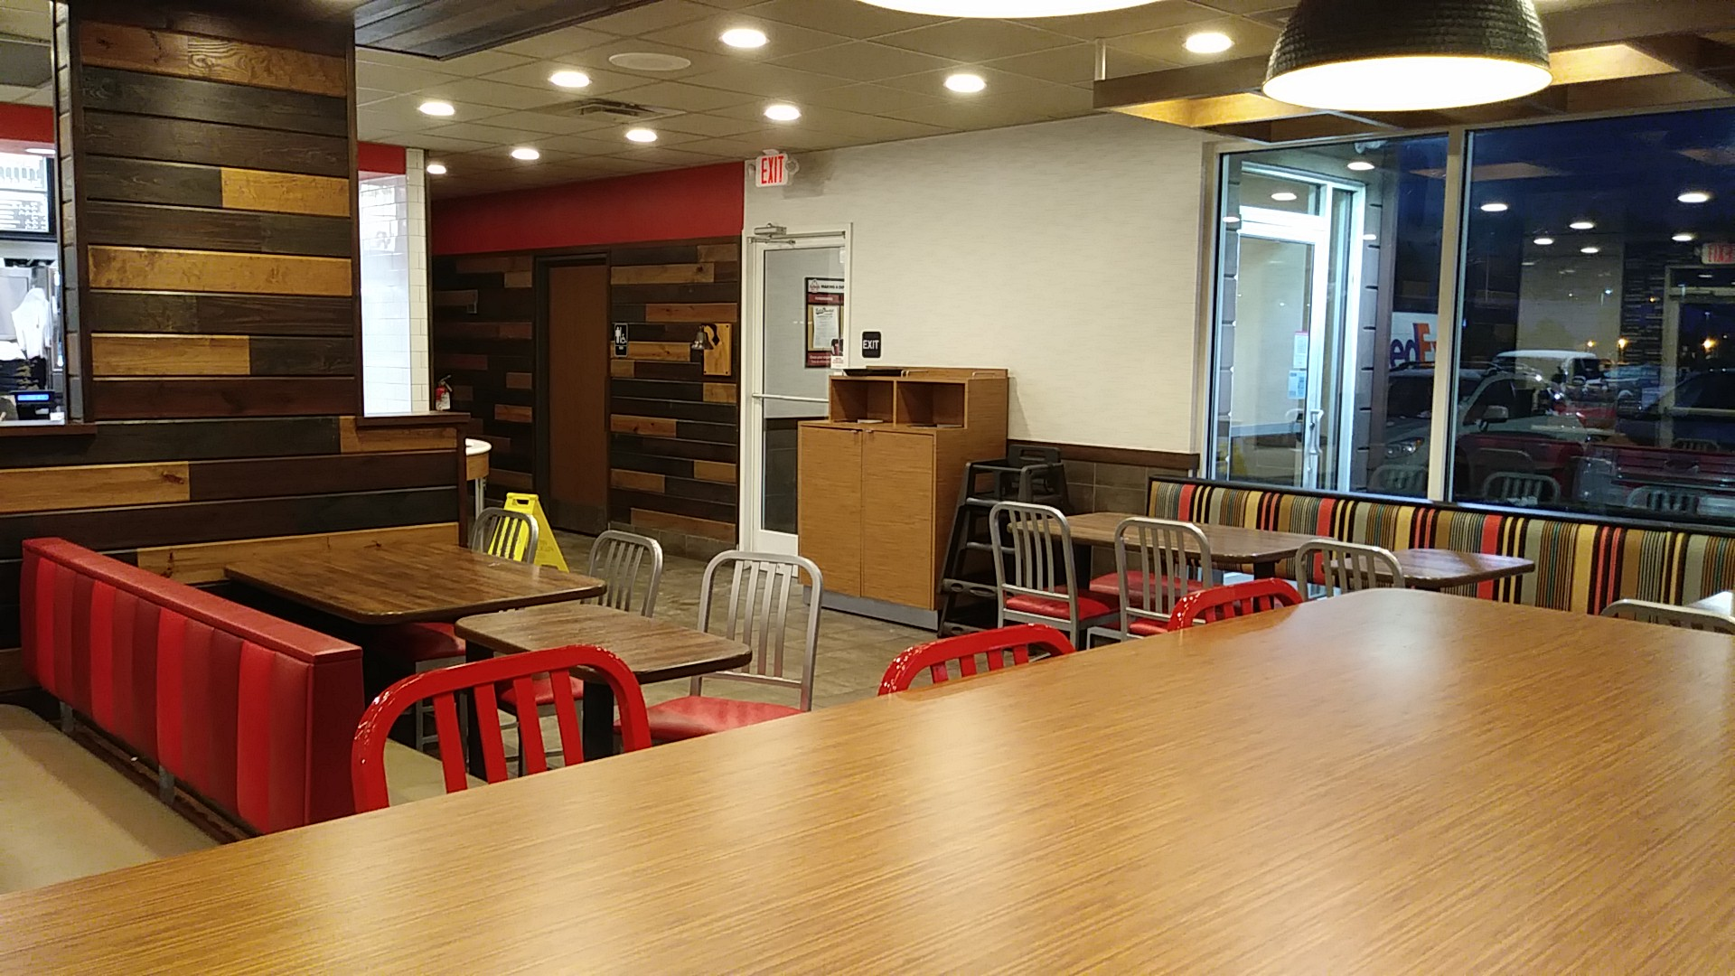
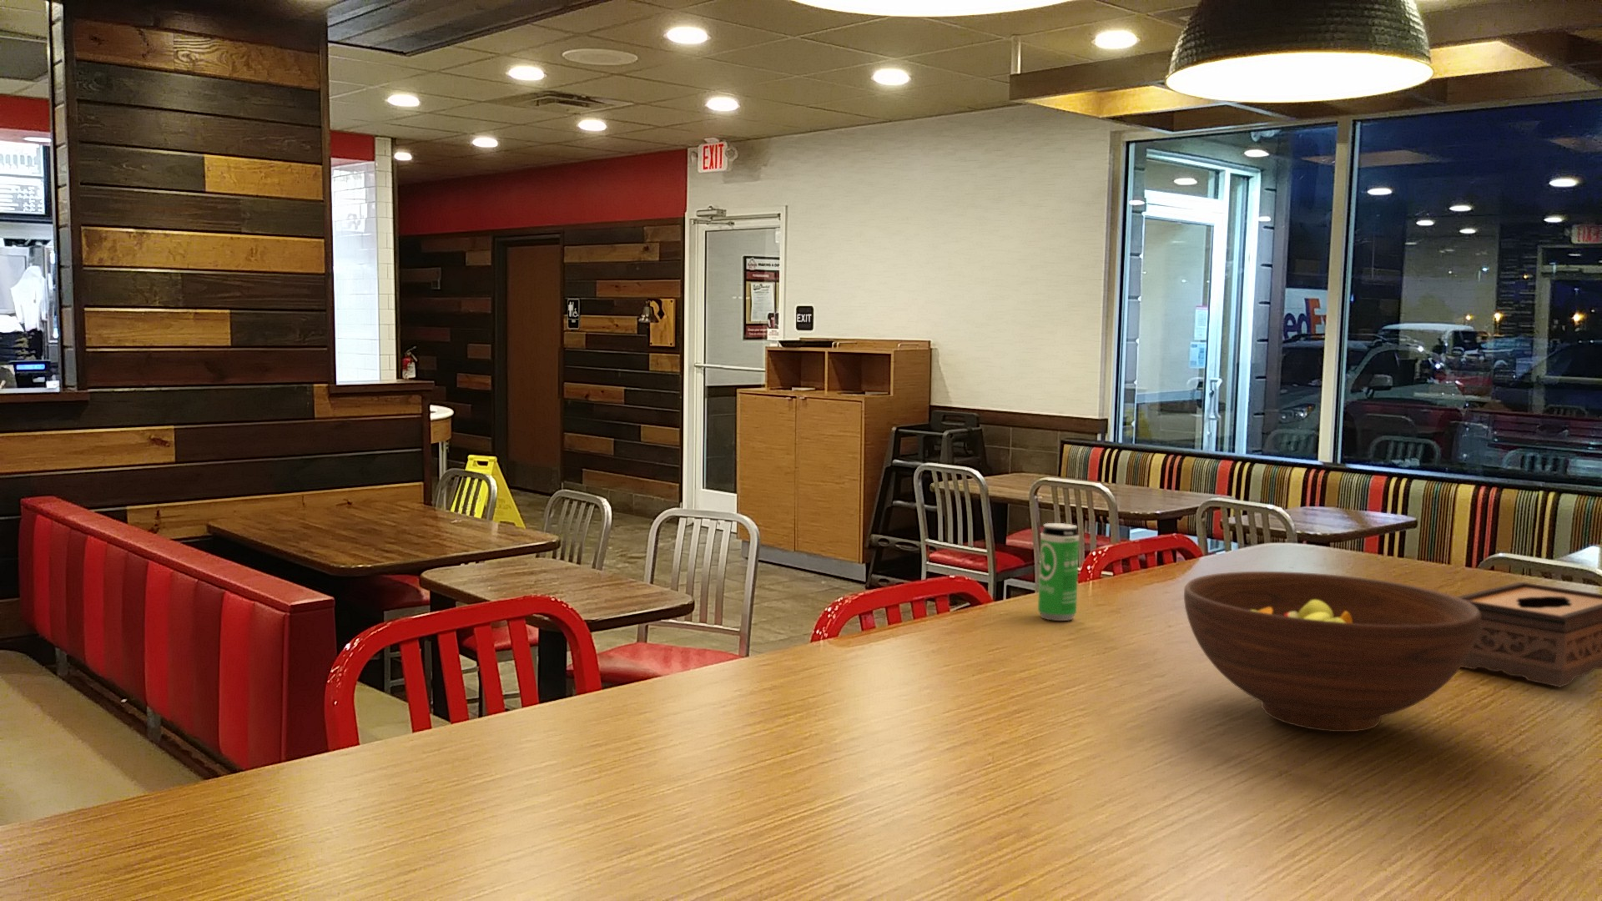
+ fruit bowl (1323, 658)
+ tissue box (1538, 630)
+ beverage can (1058, 571)
